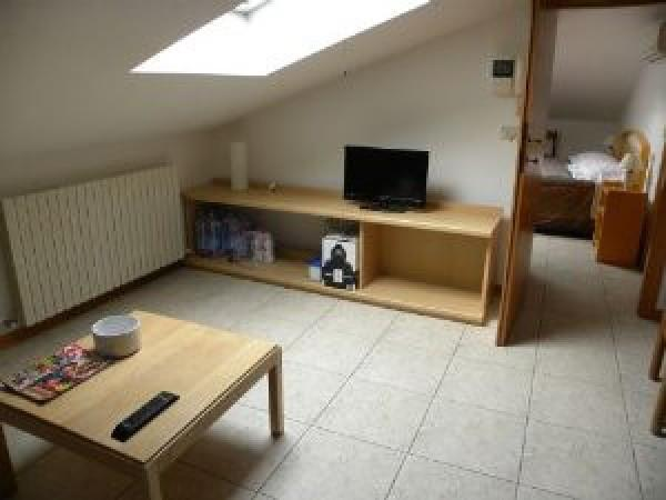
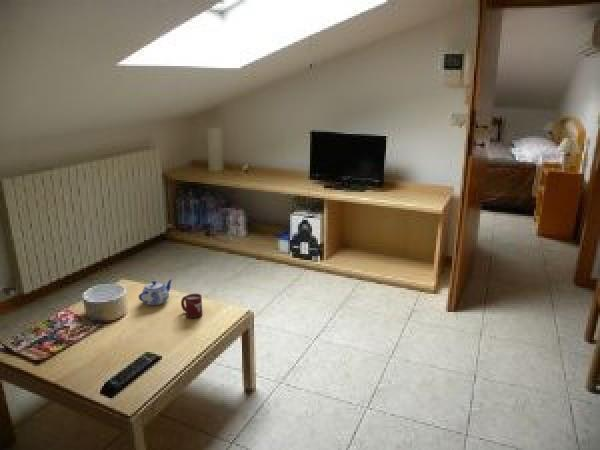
+ cup (190, 304)
+ teapot (156, 290)
